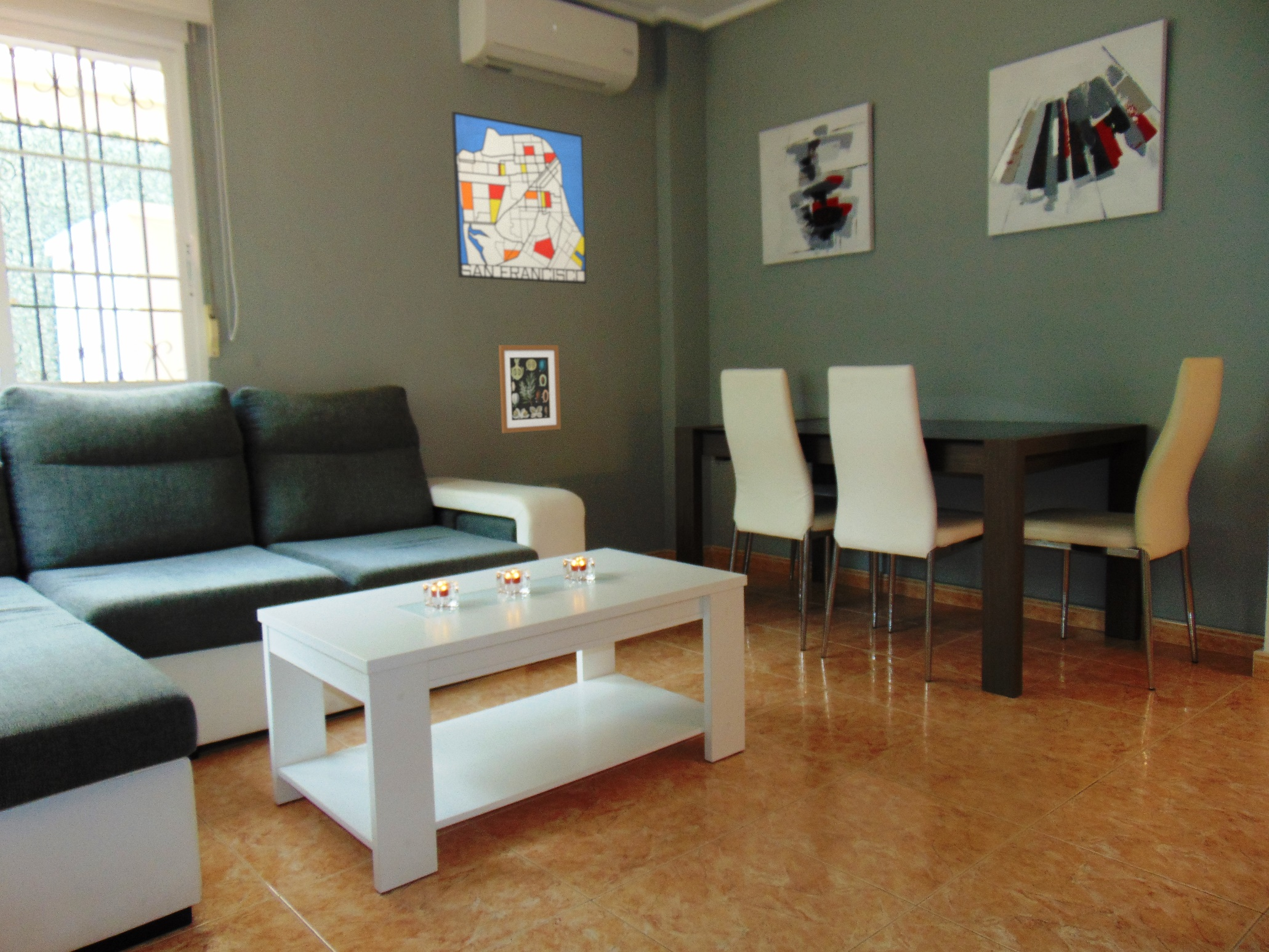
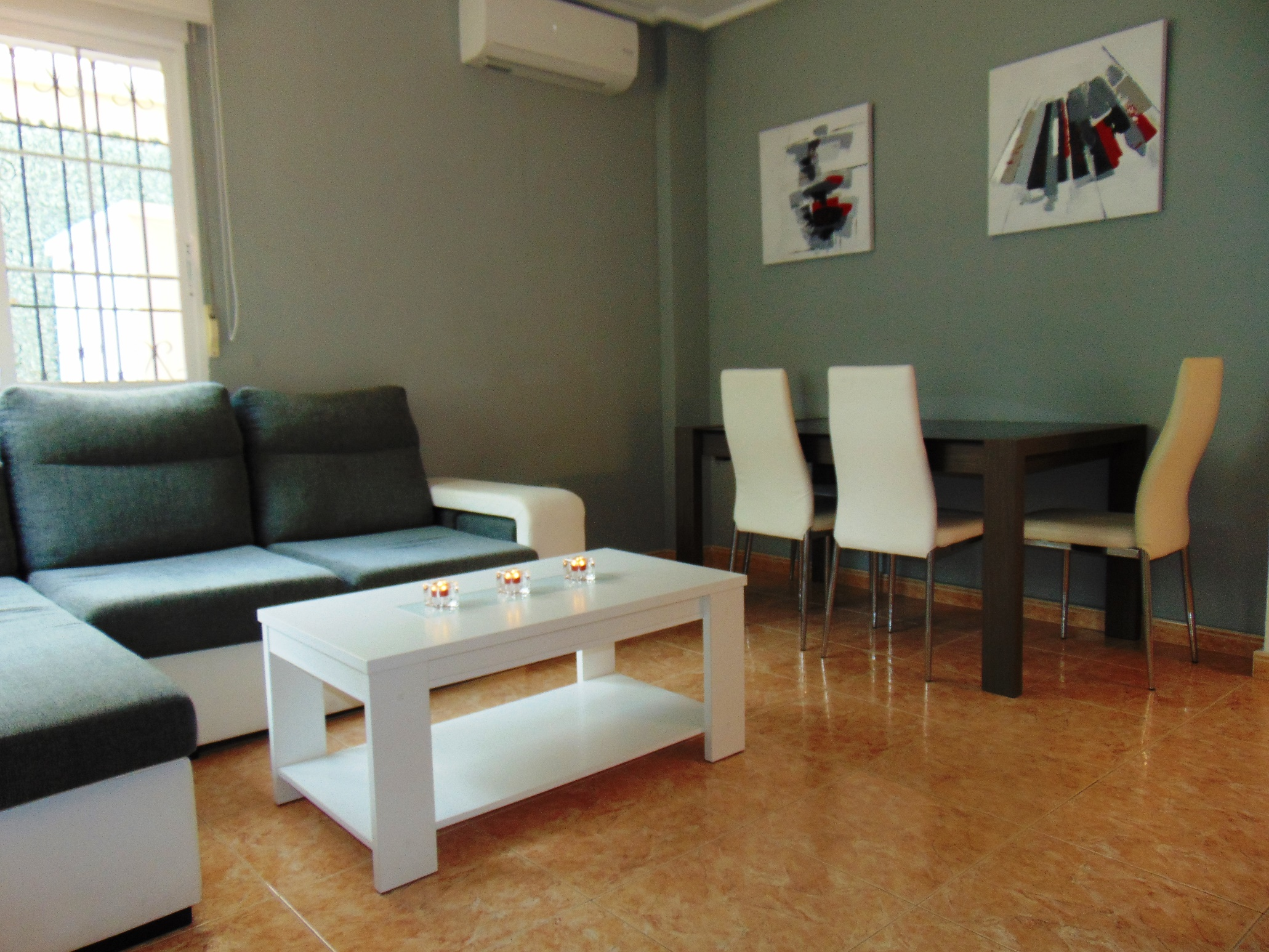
- wall art (530, 388)
- wall art (523, 203)
